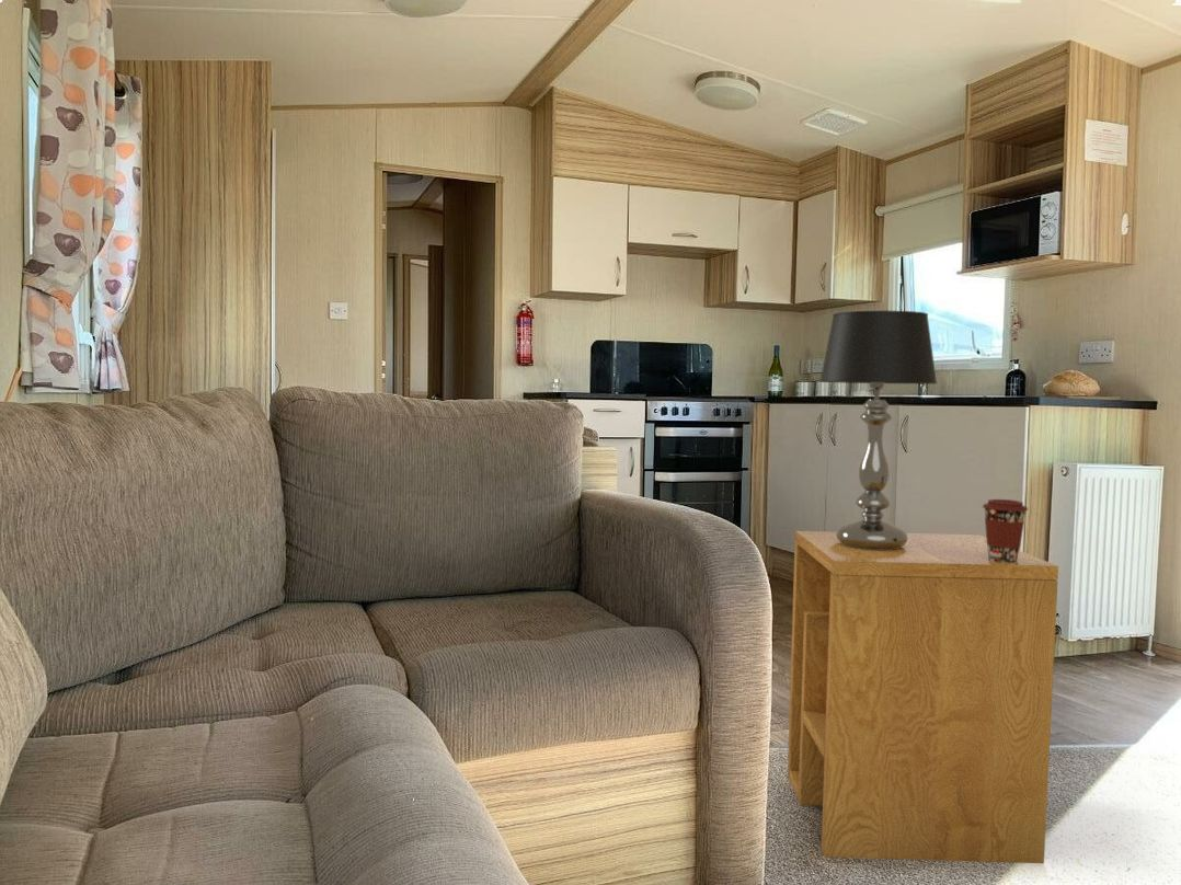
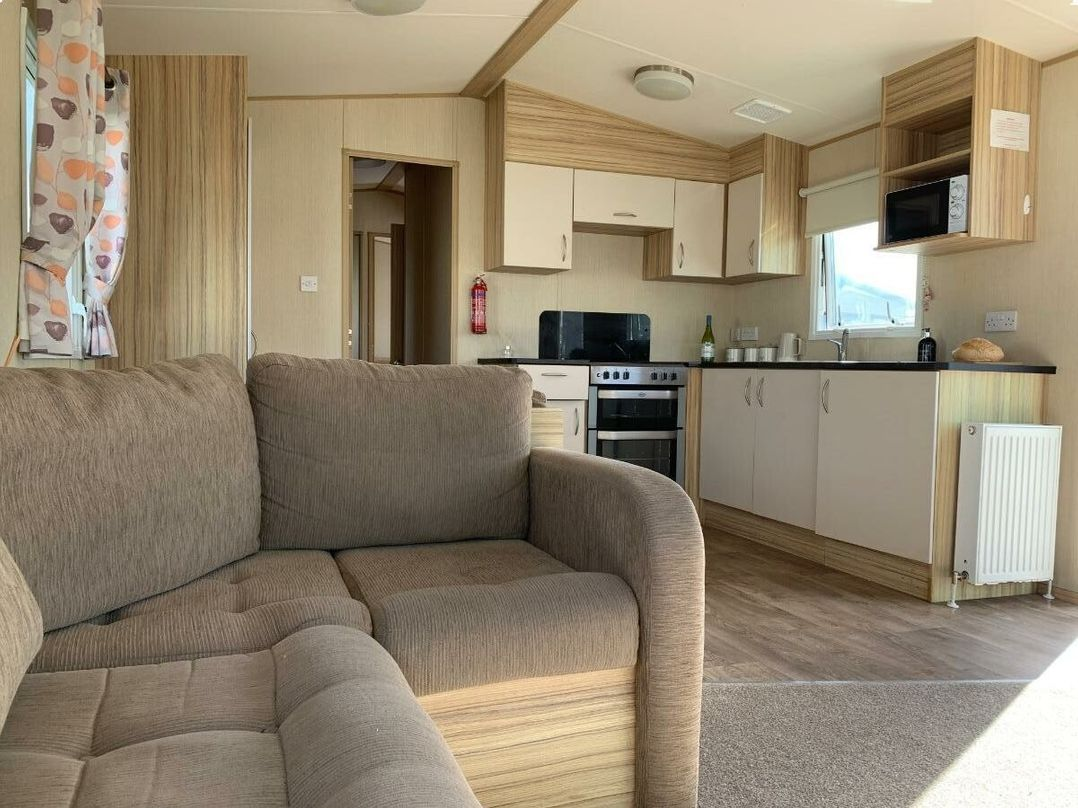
- coffee cup (1004, 529)
- table lamp (875, 429)
- side table (908, 682)
